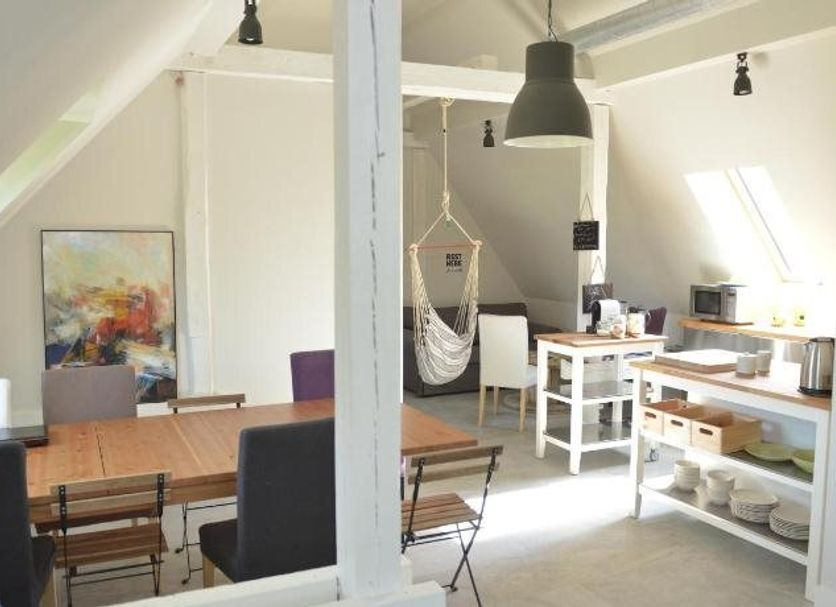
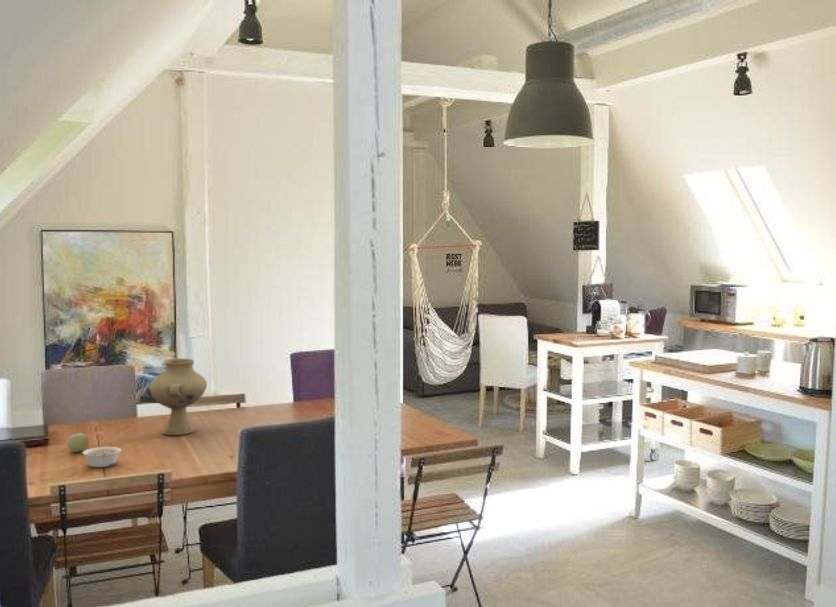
+ legume (103, 456)
+ fruit (78, 440)
+ vase (178, 395)
